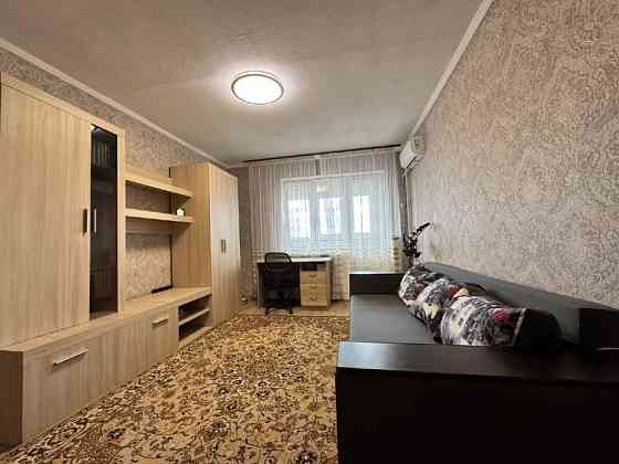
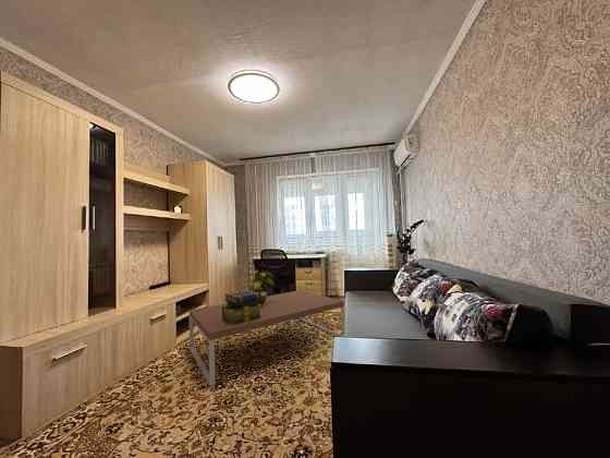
+ potted plant (256, 287)
+ coffee table (268, 324)
+ stack of books (242, 304)
